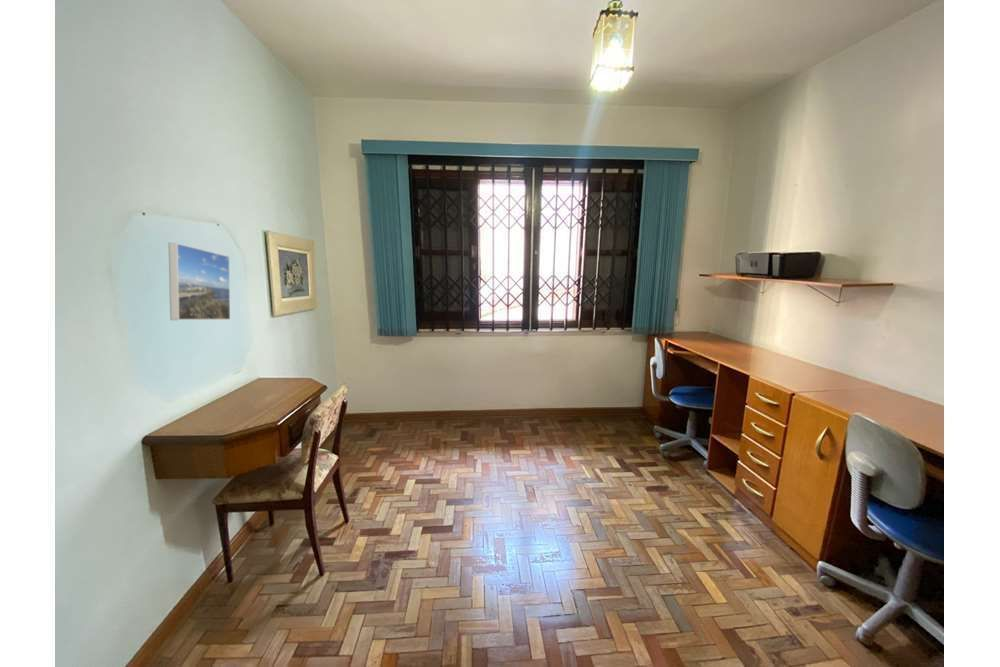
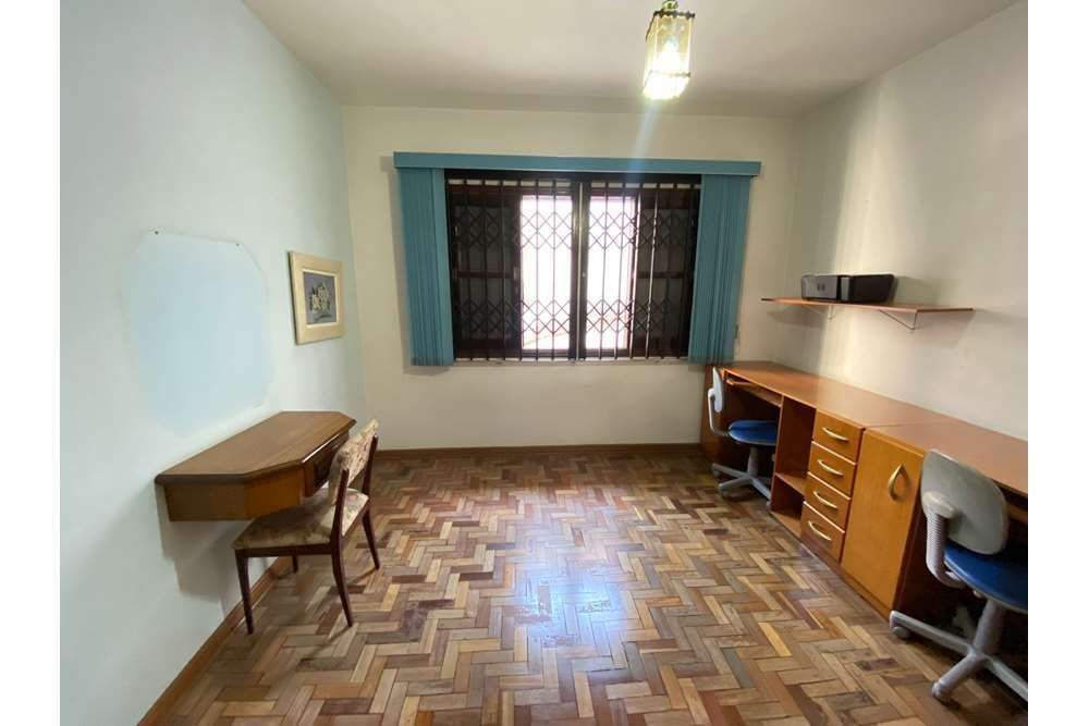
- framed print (202, 285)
